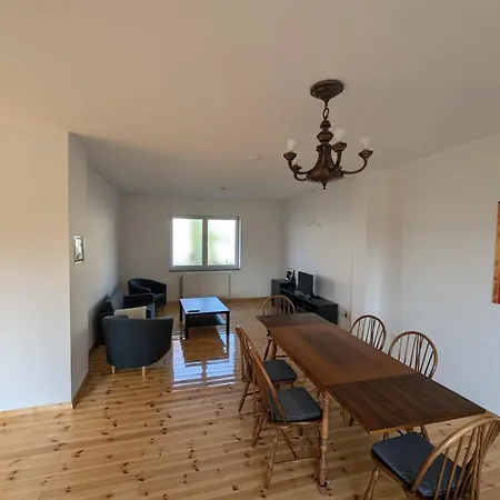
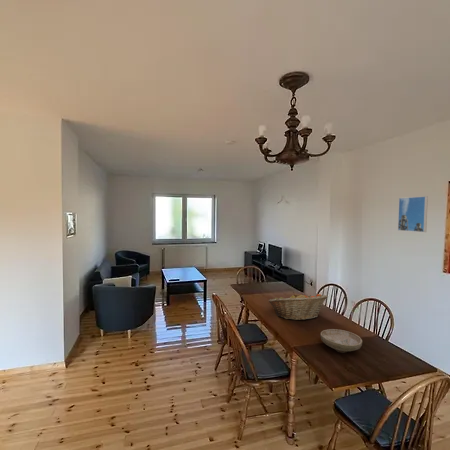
+ bowl (340, 342)
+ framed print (411, 214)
+ fruit basket (297, 303)
